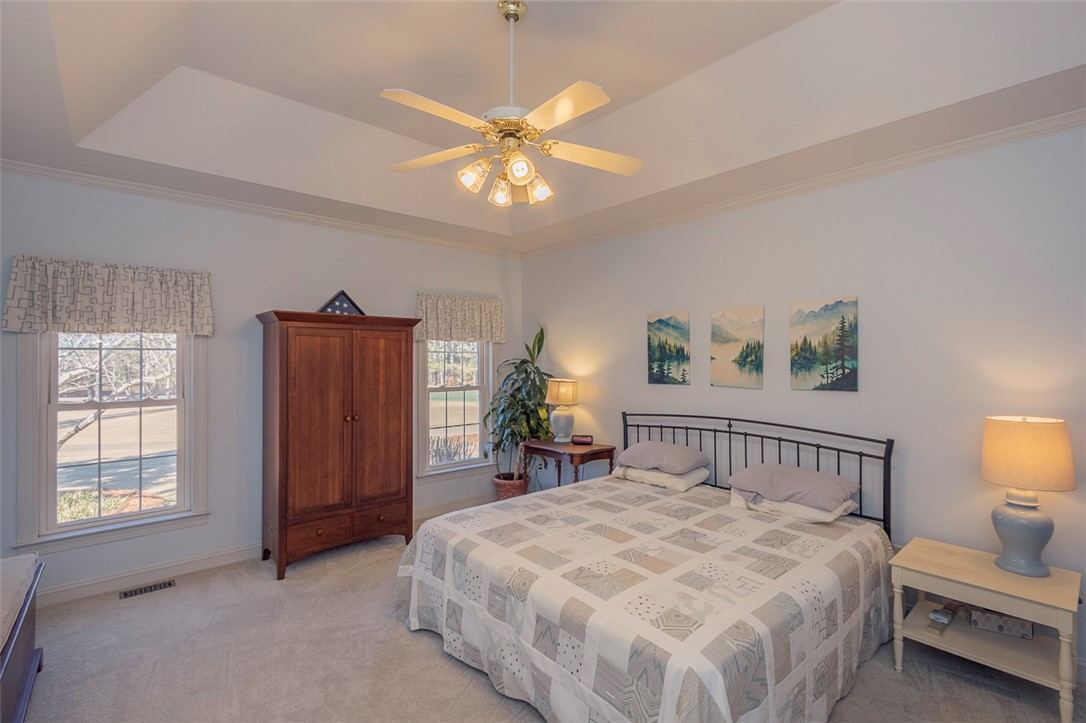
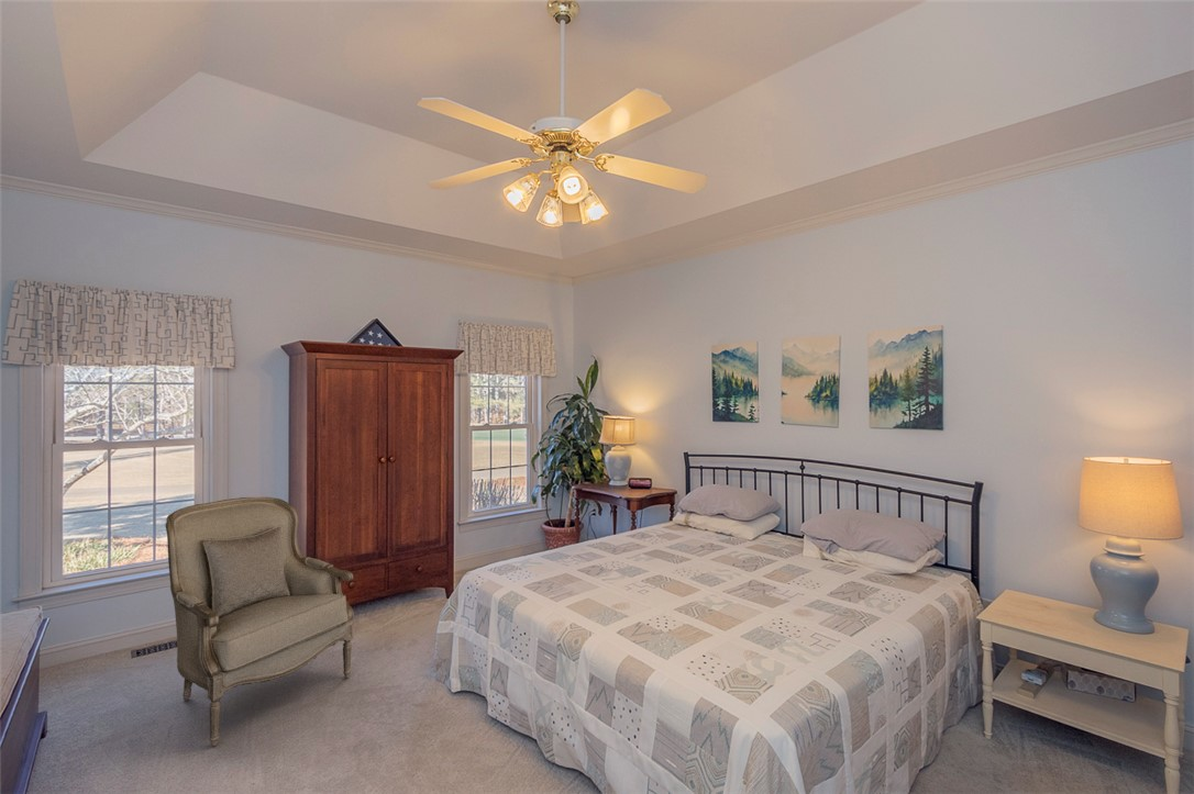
+ armchair (253, 600)
